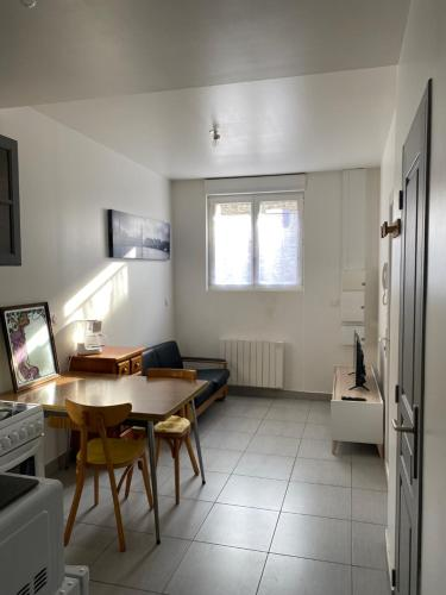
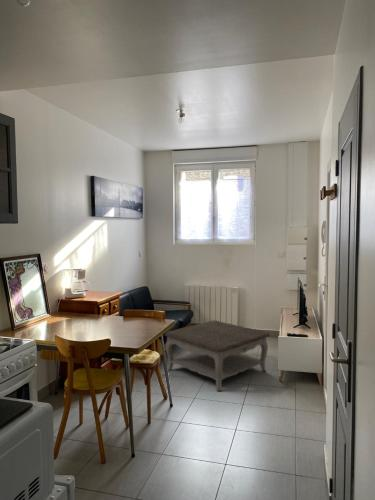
+ coffee table (216, 351)
